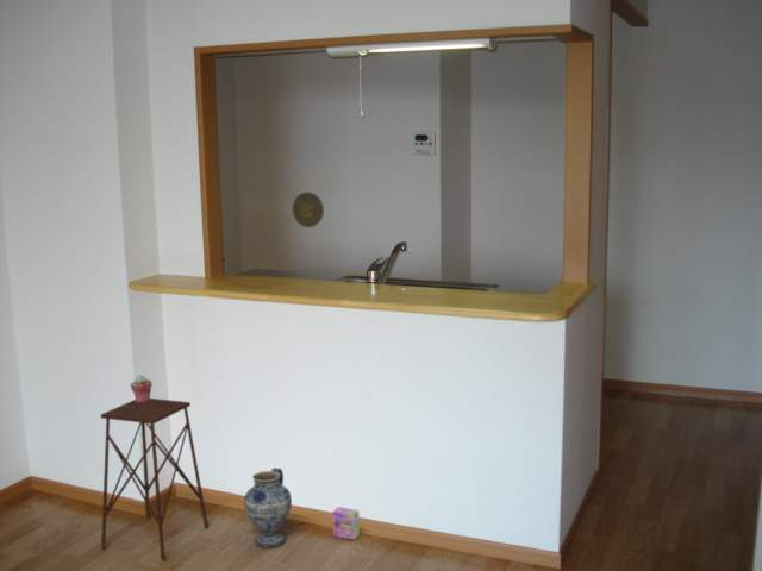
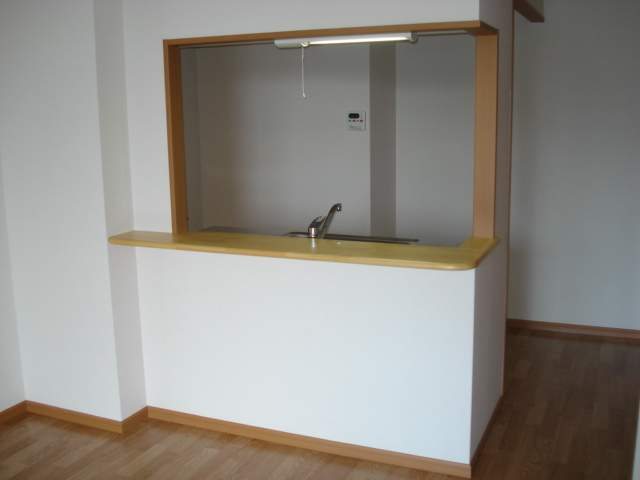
- decorative plate (307, 209)
- ceramic jug (269, 507)
- side table (154, 471)
- potted succulent (140, 387)
- box (345, 522)
